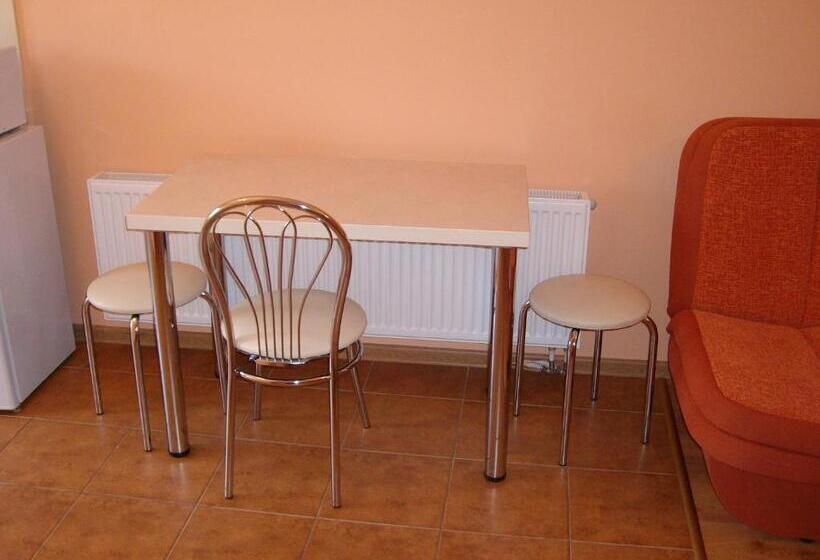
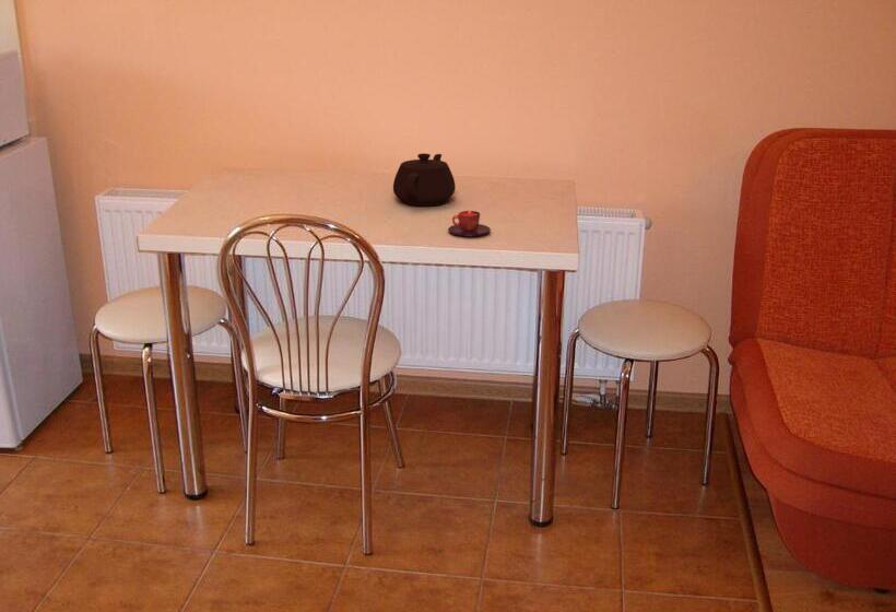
+ teapot (425, 177)
+ teacup (469, 222)
